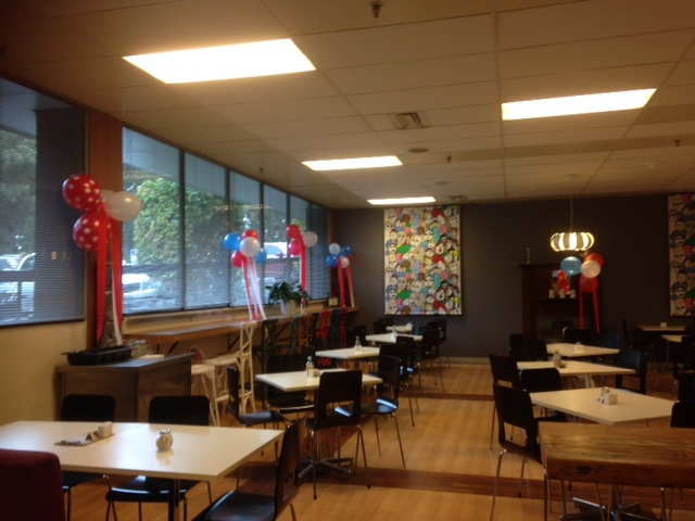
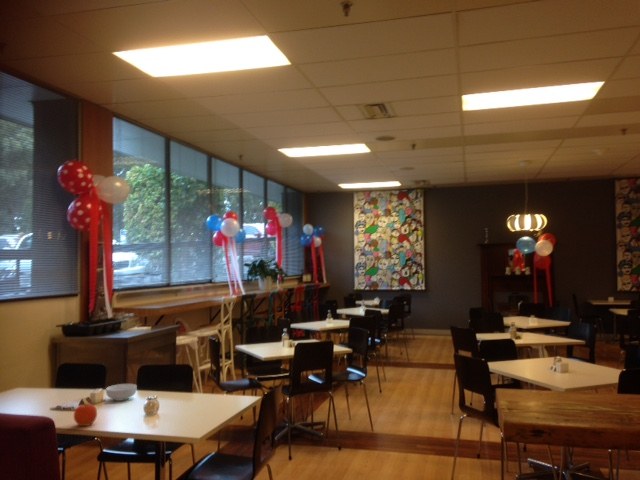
+ fruit (85, 414)
+ cereal bowl (121, 392)
